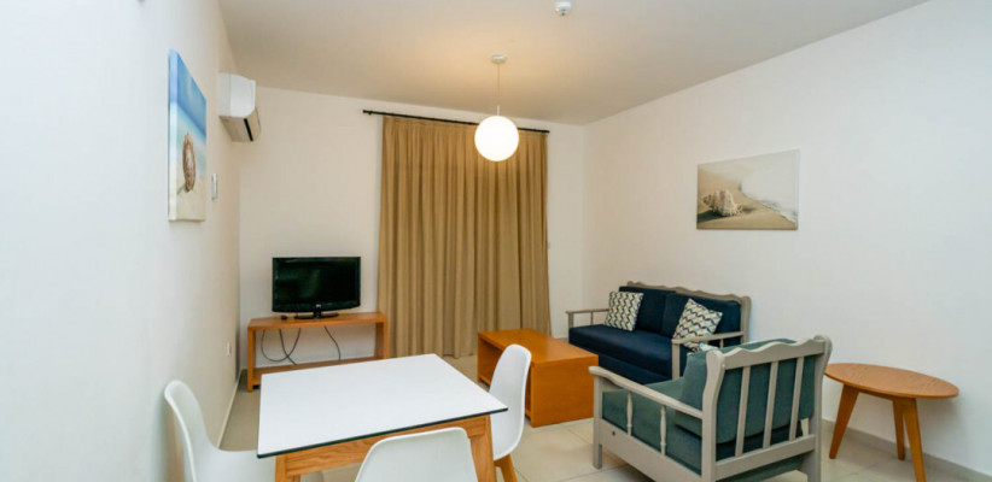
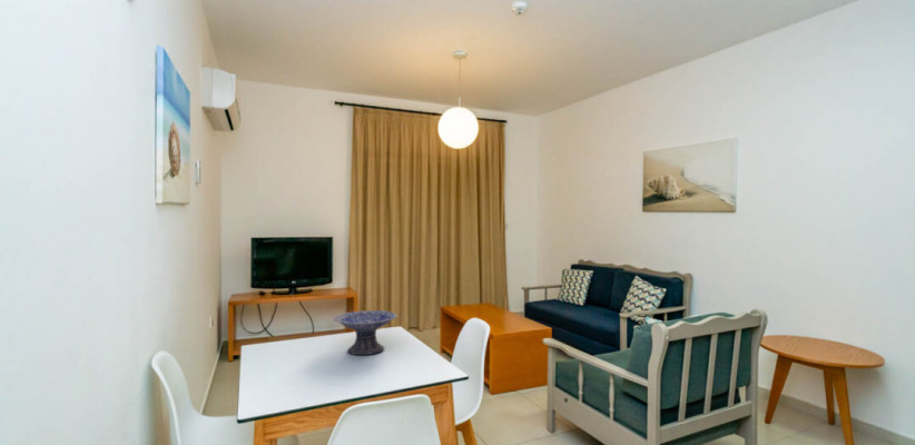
+ decorative bowl (365, 333)
